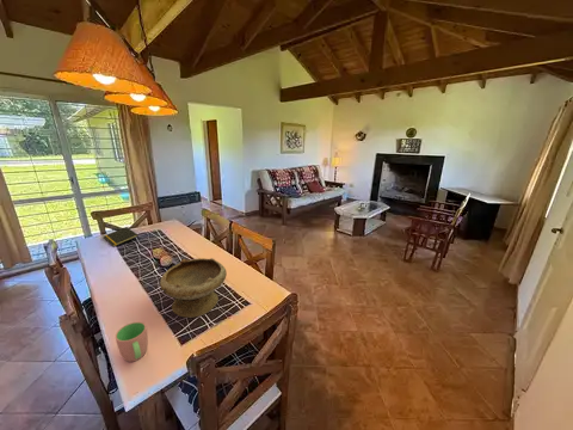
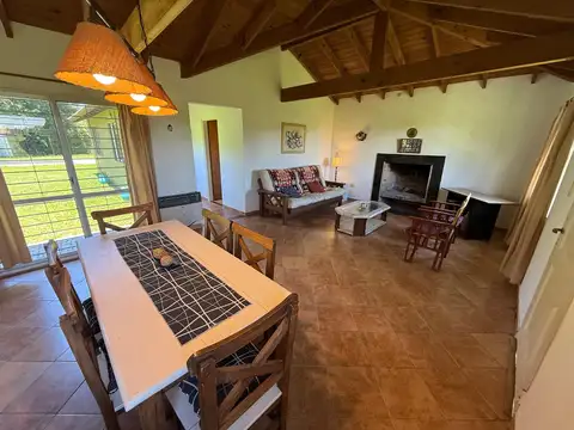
- cup (134, 345)
- notepad (119, 235)
- bowl (195, 285)
